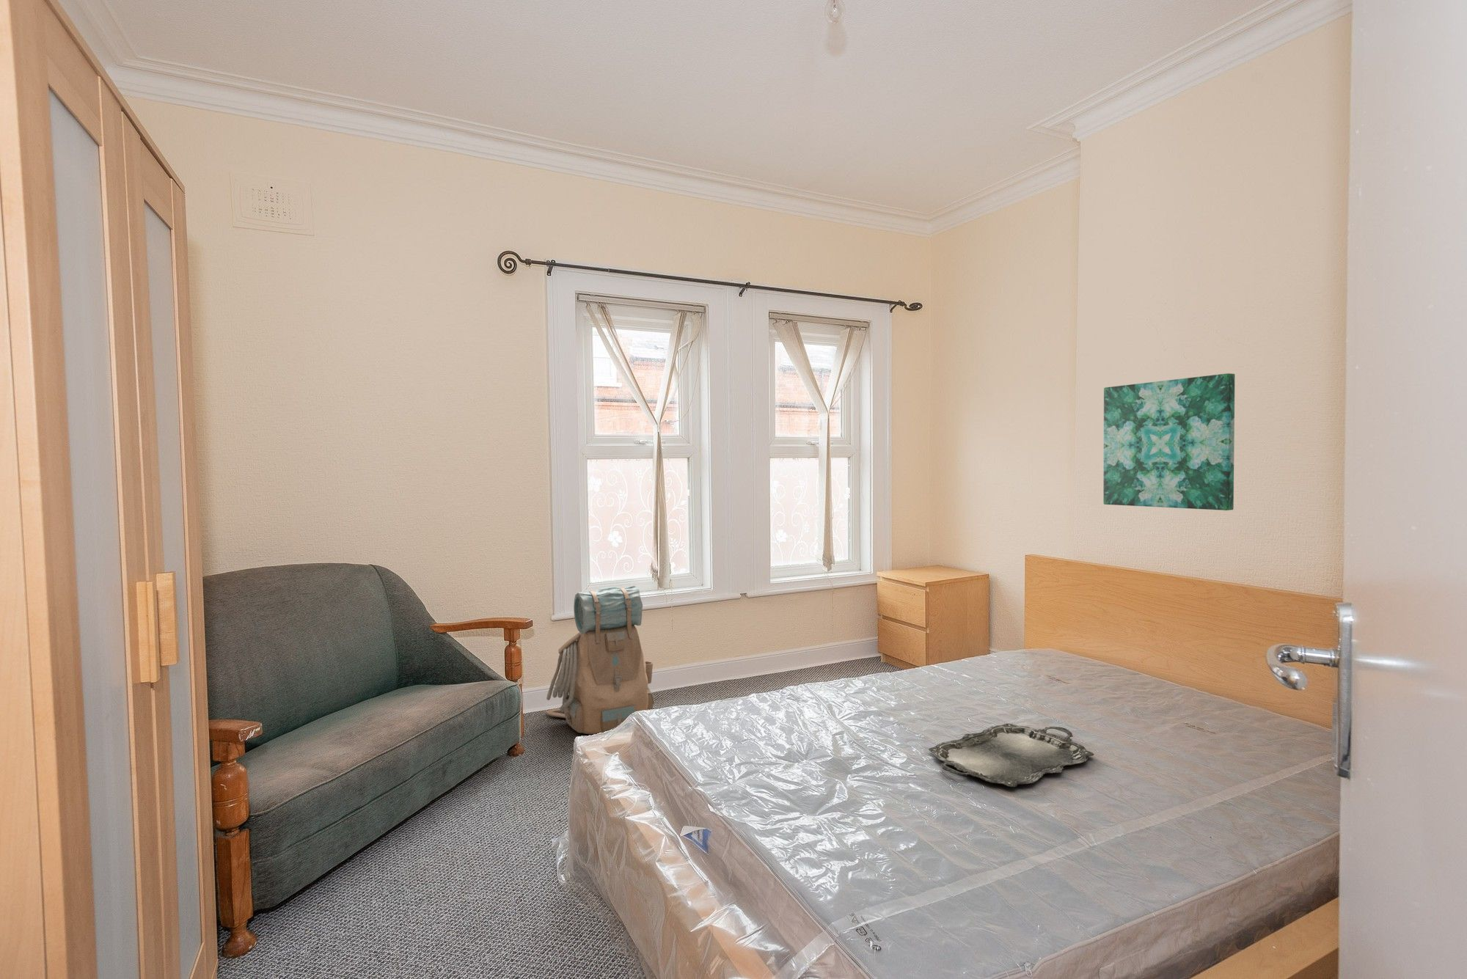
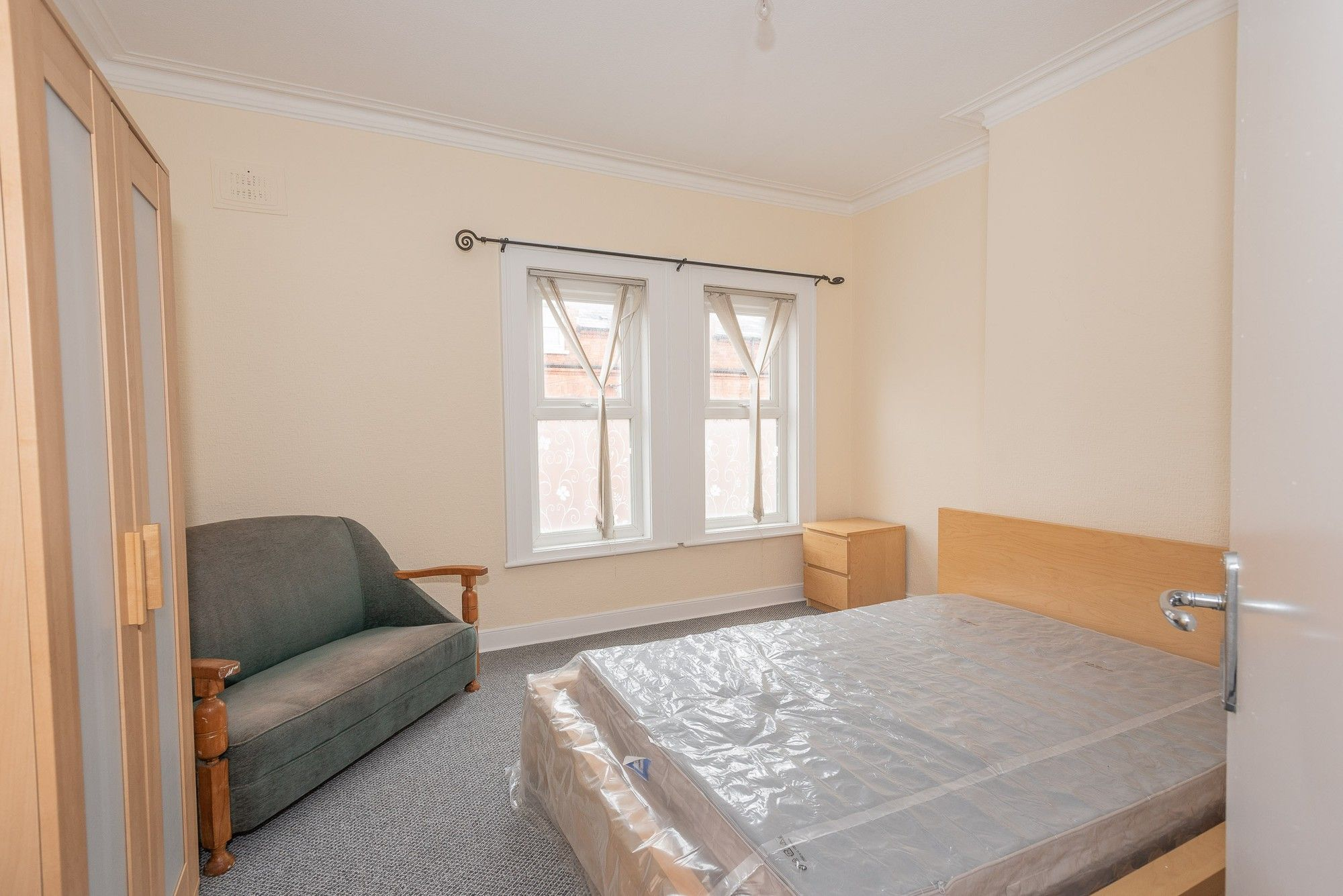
- serving tray (1010, 752)
- backpack (604, 652)
- wall art (1164, 444)
